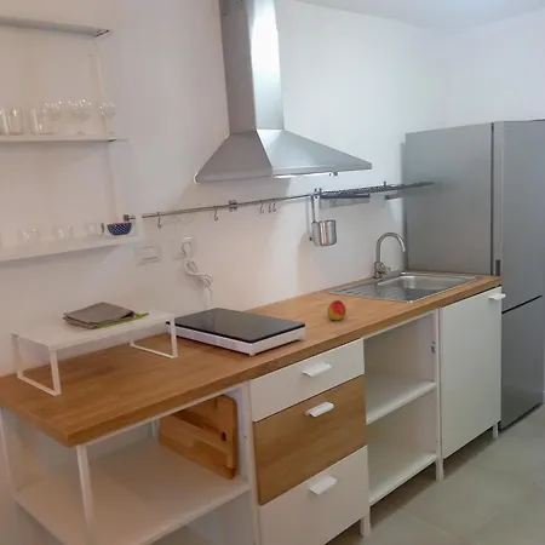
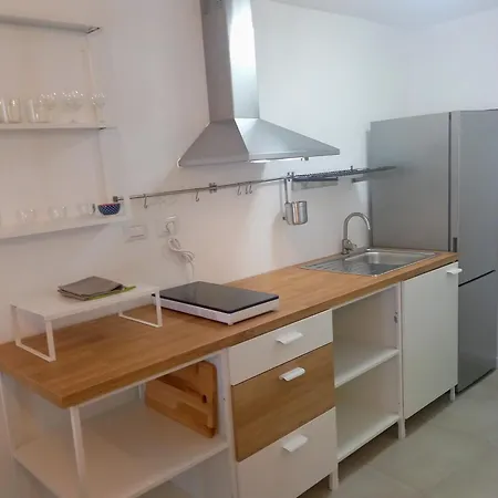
- peach (337, 310)
